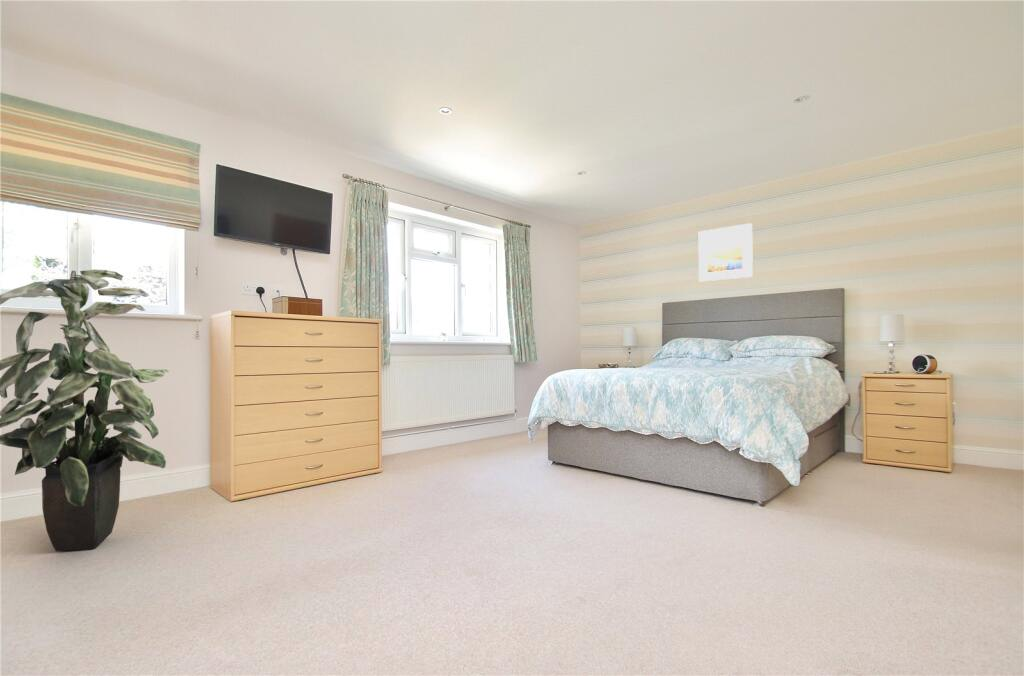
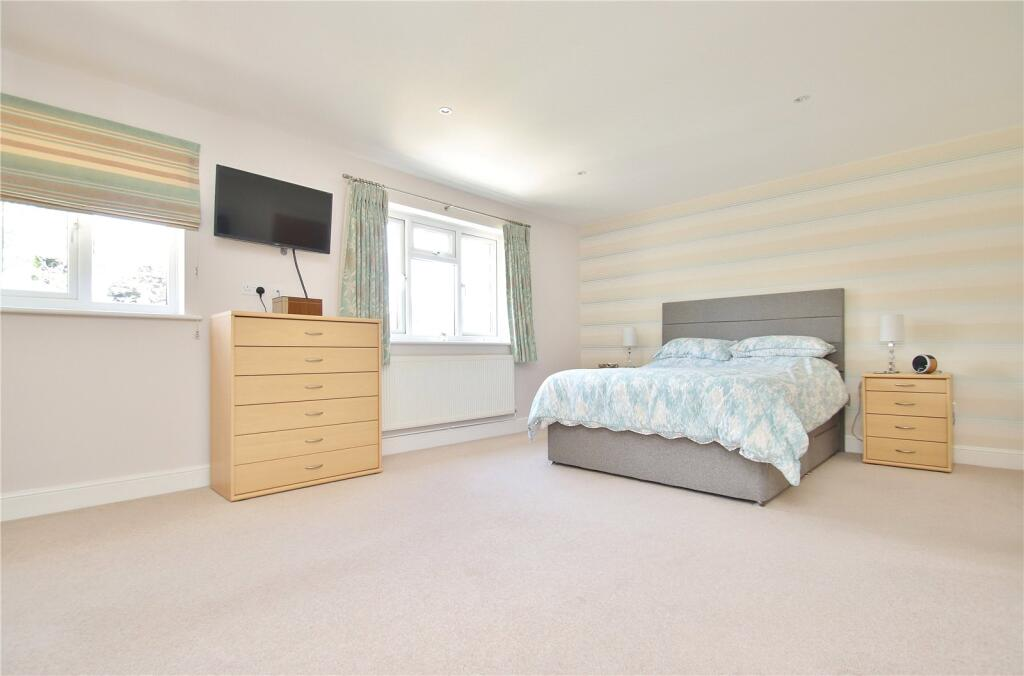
- indoor plant (88, 407)
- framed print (724, 253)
